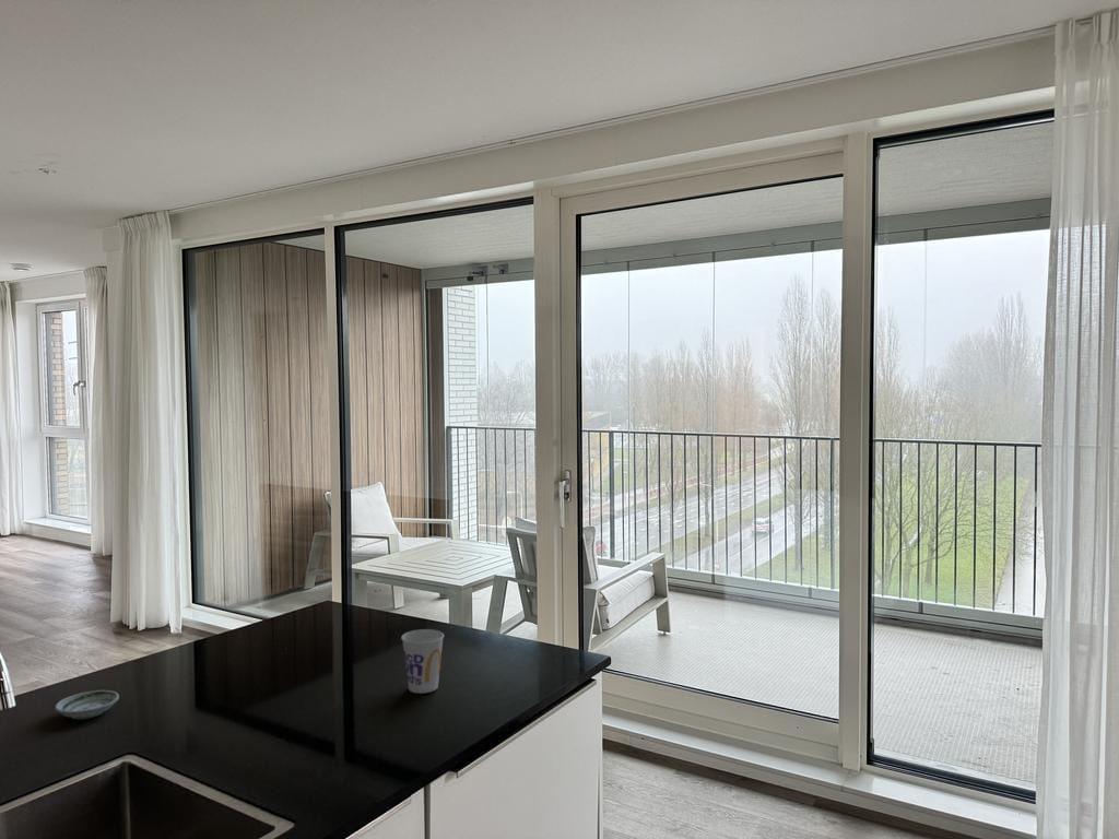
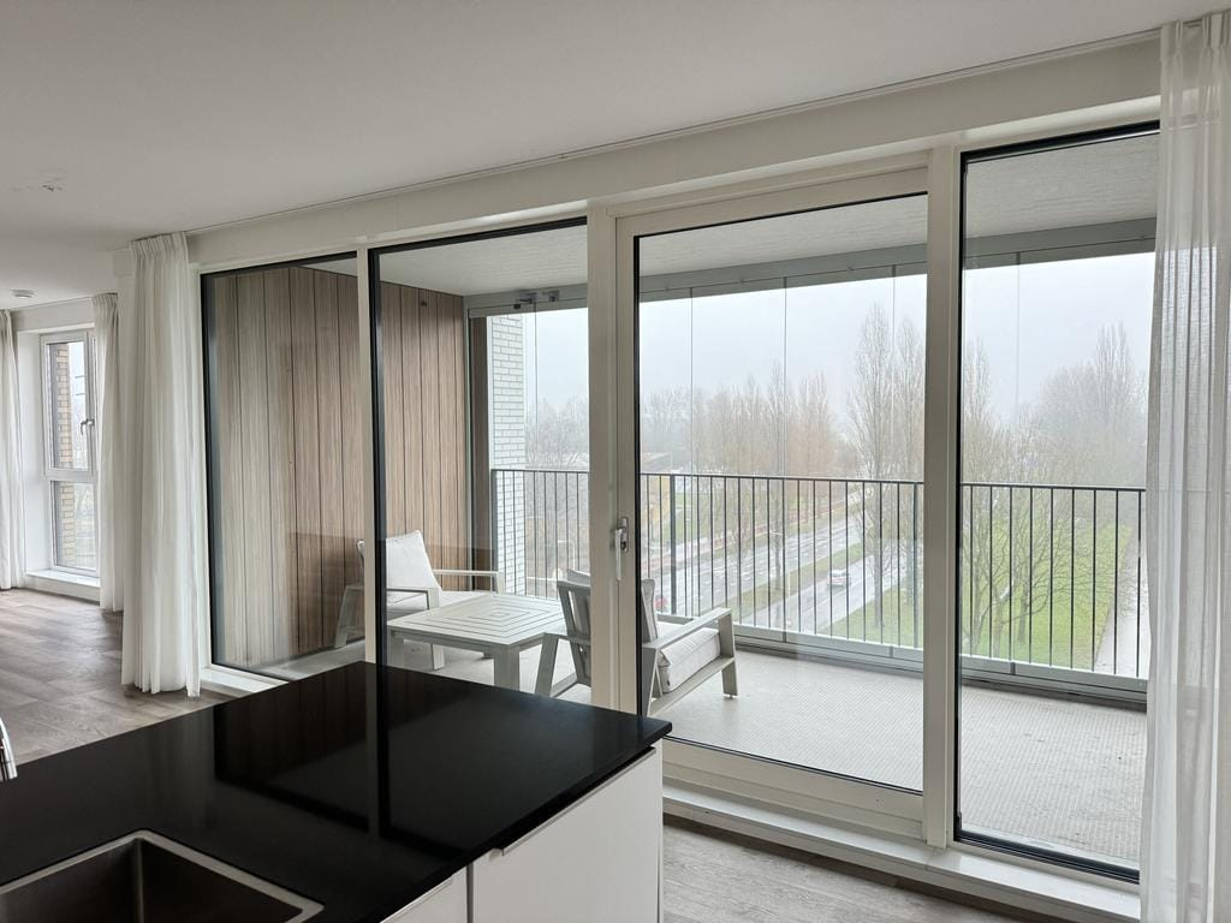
- cup (423, 661)
- saucer (87, 707)
